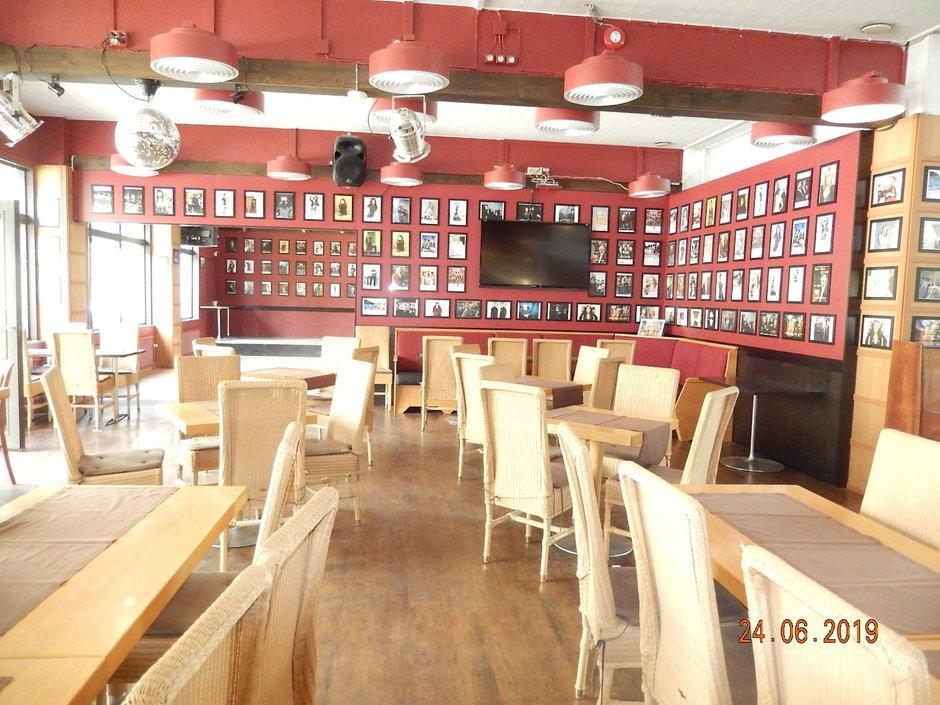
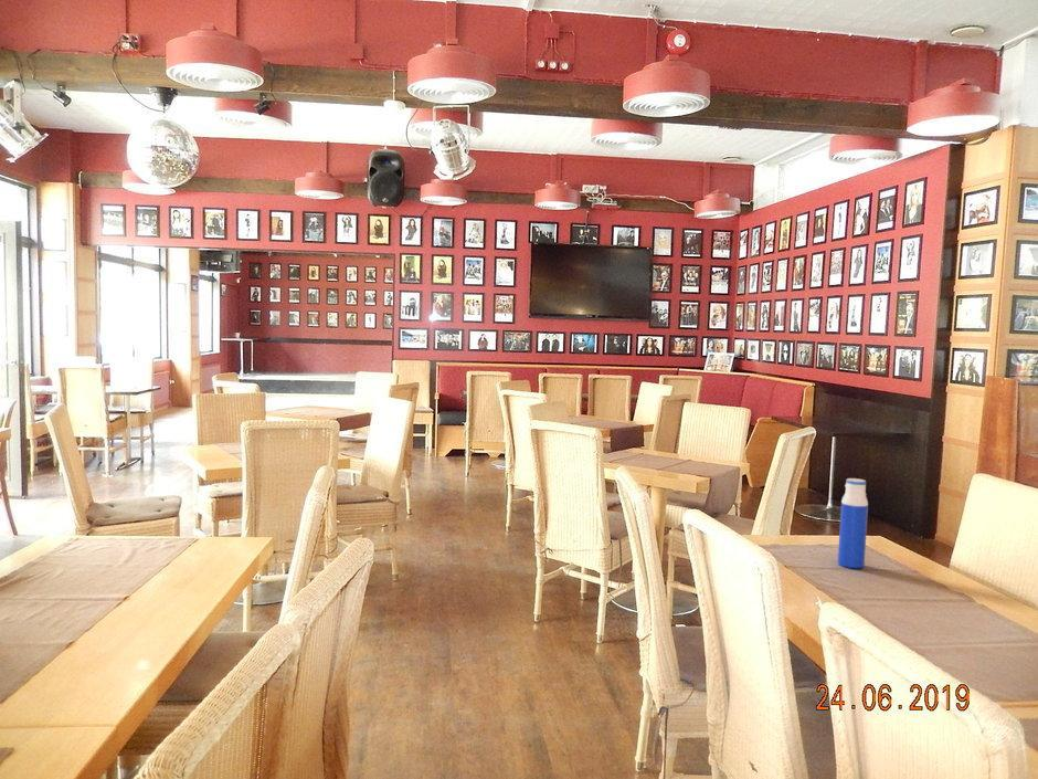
+ water bottle (852, 522)
